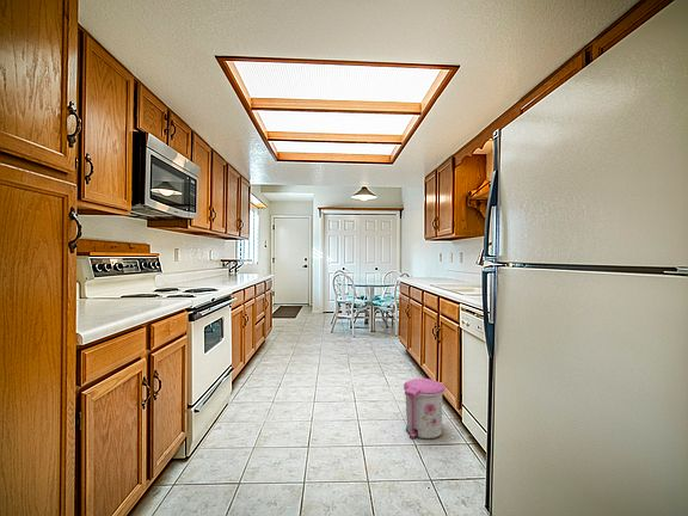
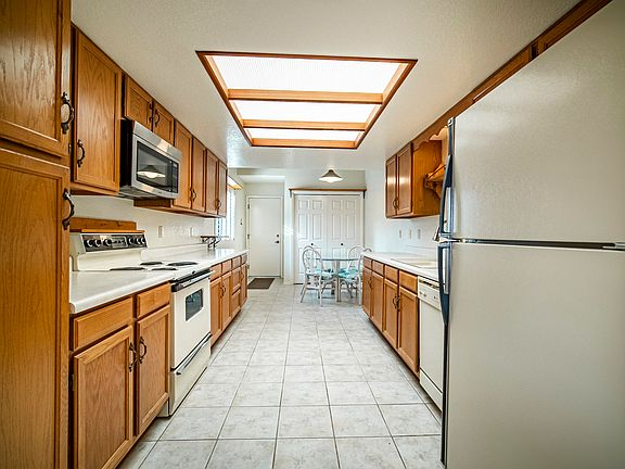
- trash can (423, 406)
